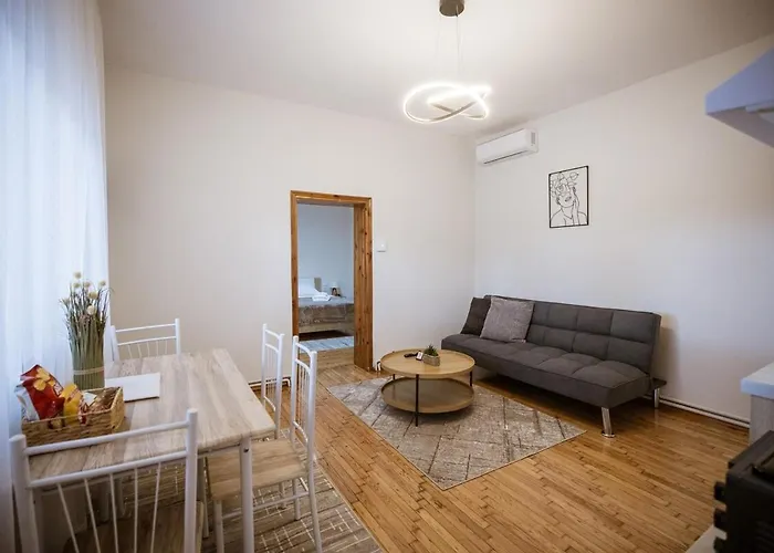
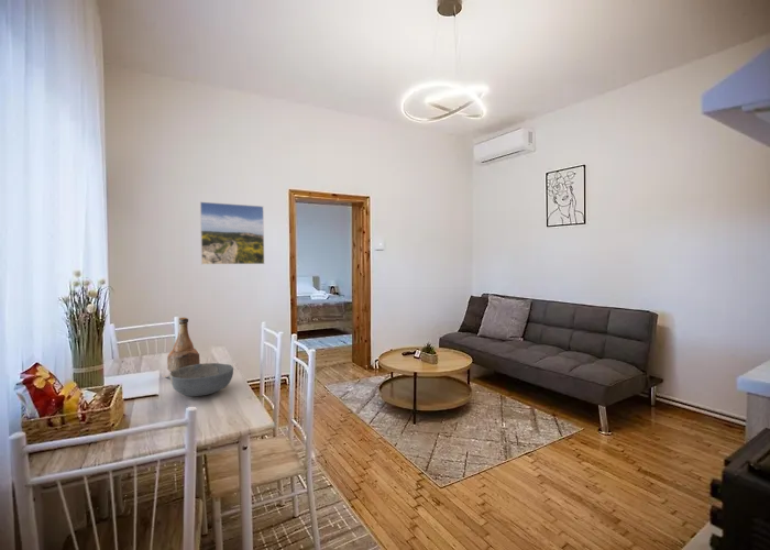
+ bottle (183, 345)
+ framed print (233, 234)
+ bowl (202, 381)
